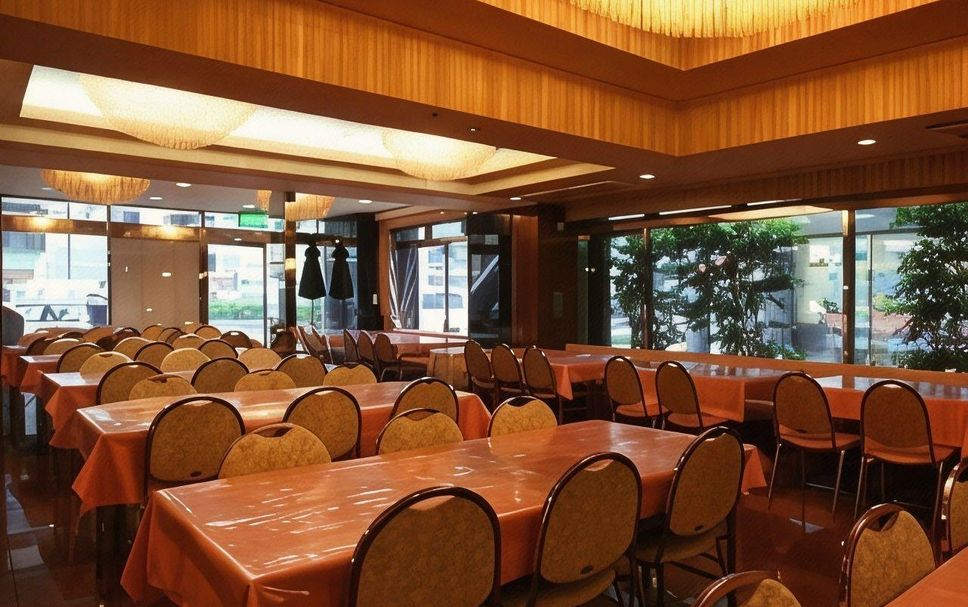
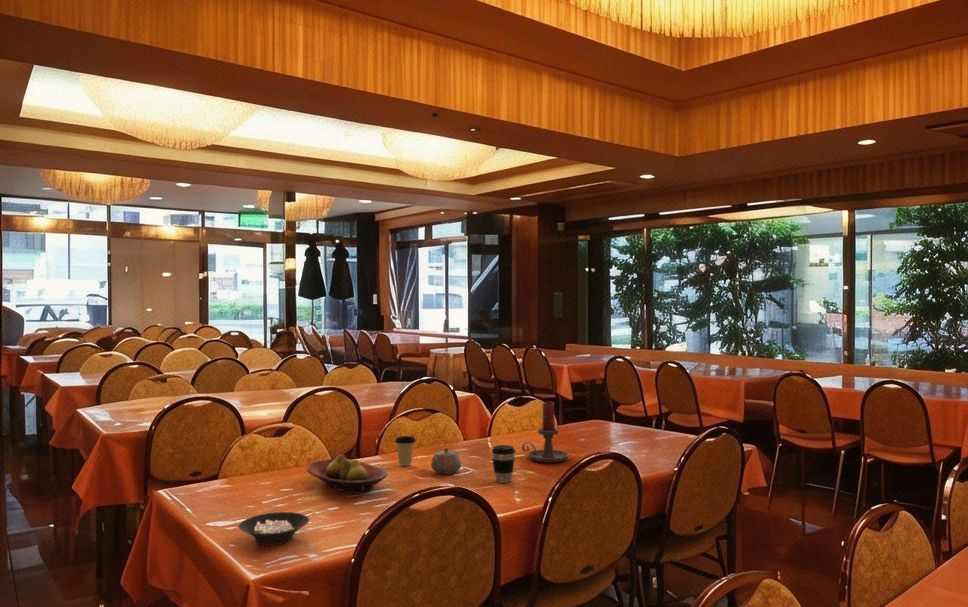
+ cereal bowl (274, 530)
+ coffee cup (405, 450)
+ teapot (445, 460)
+ coffee cup (503, 463)
+ candle holder (543, 429)
+ fruit bowl (346, 471)
